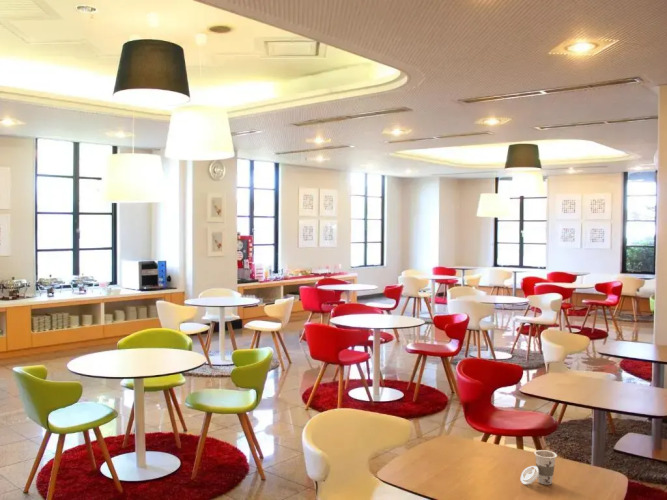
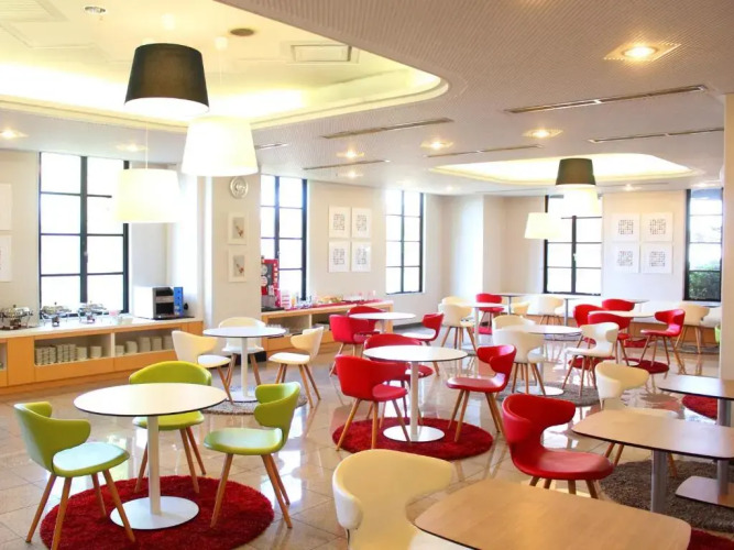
- cup (538, 468)
